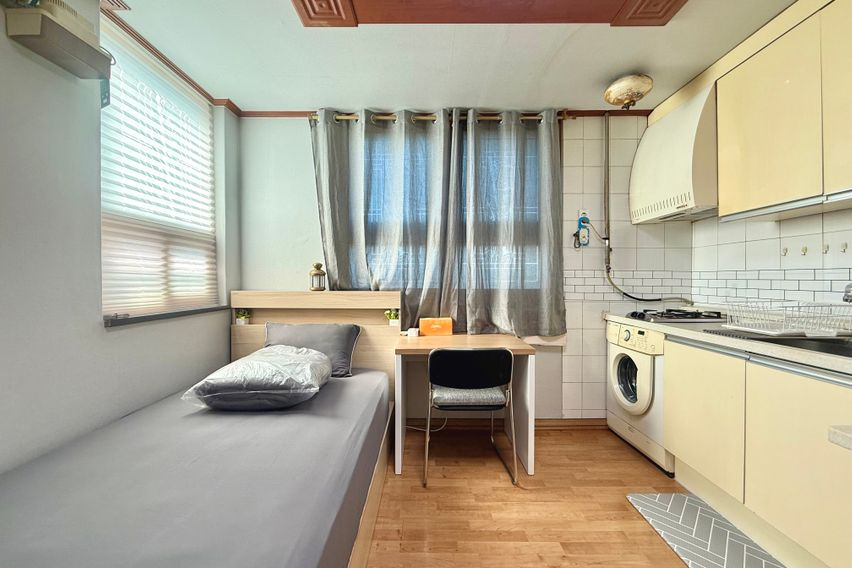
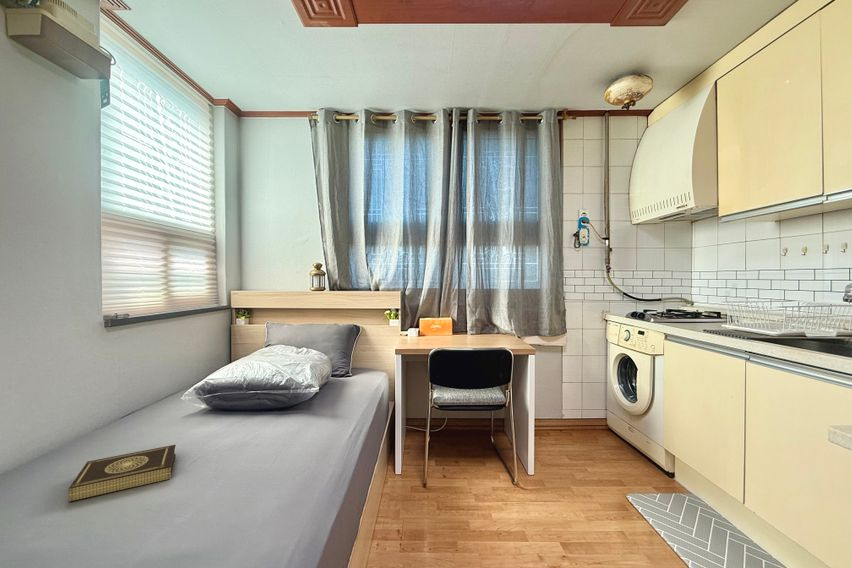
+ book (128, 469)
